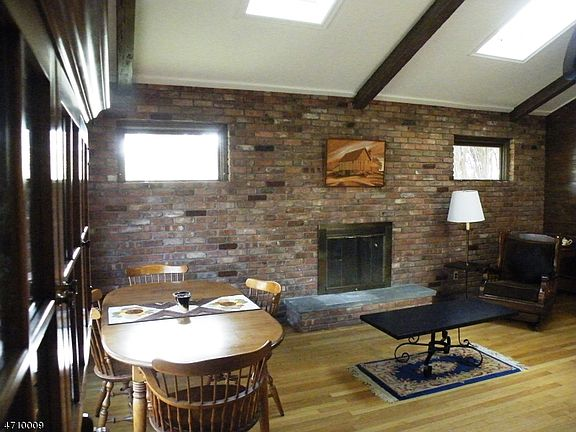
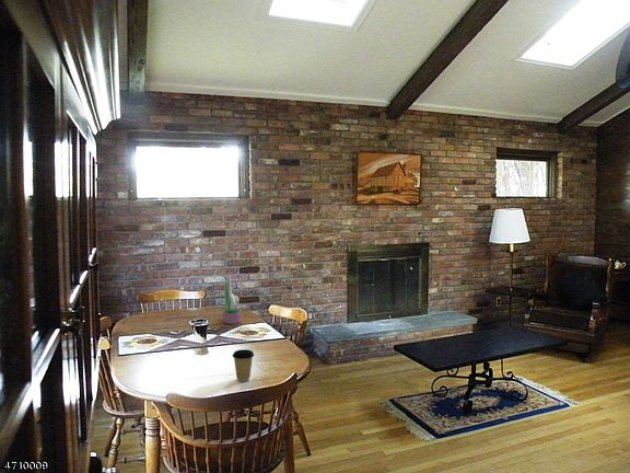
+ potted flower (231, 293)
+ coffee cup (243, 365)
